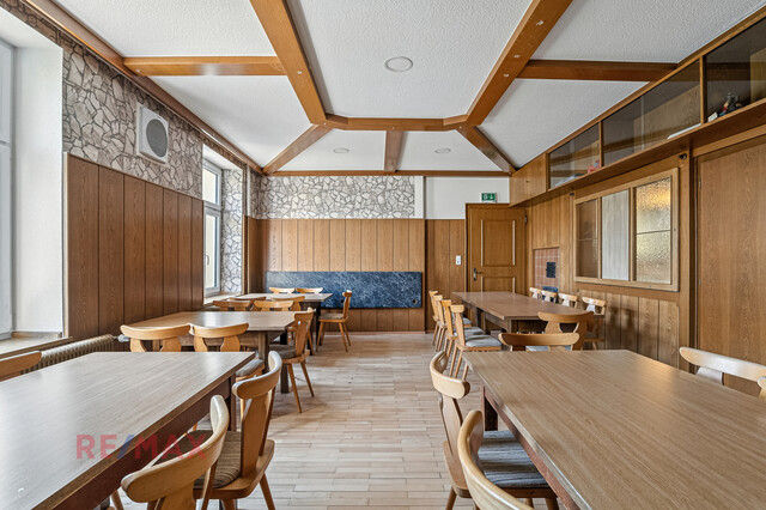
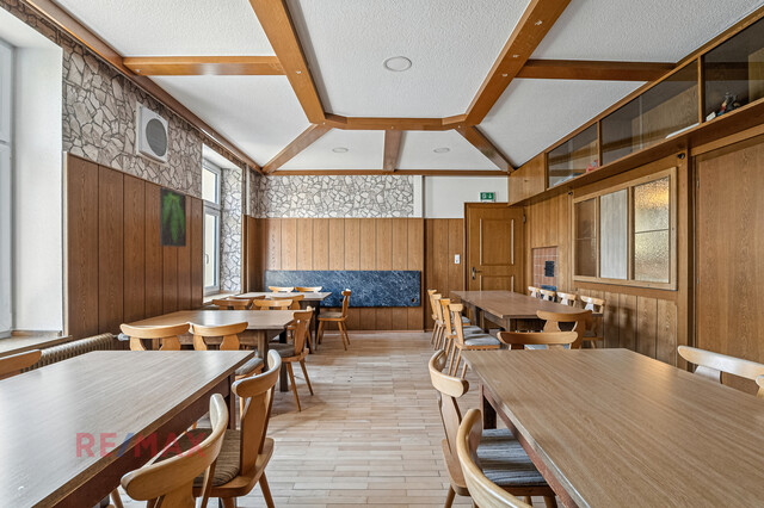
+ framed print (173, 218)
